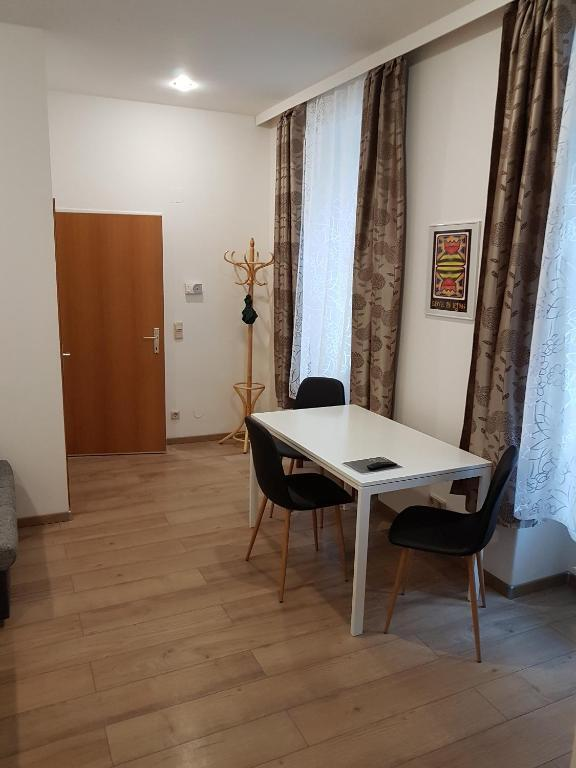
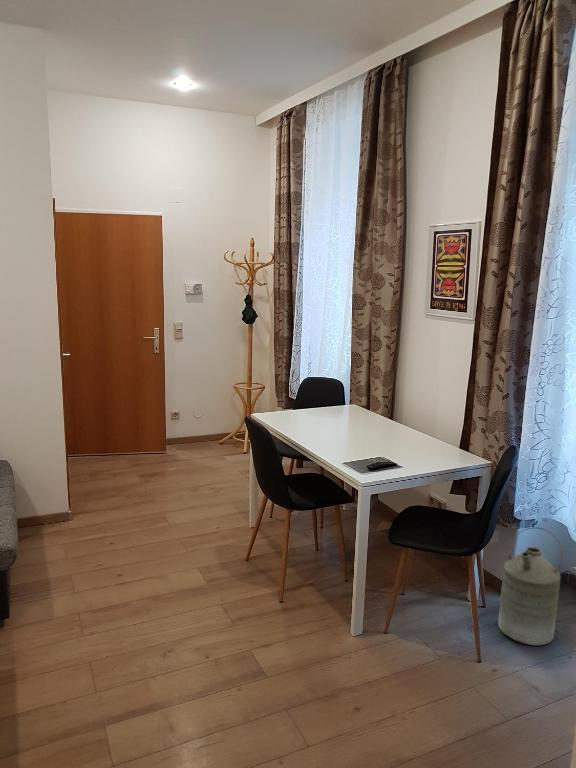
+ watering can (532, 582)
